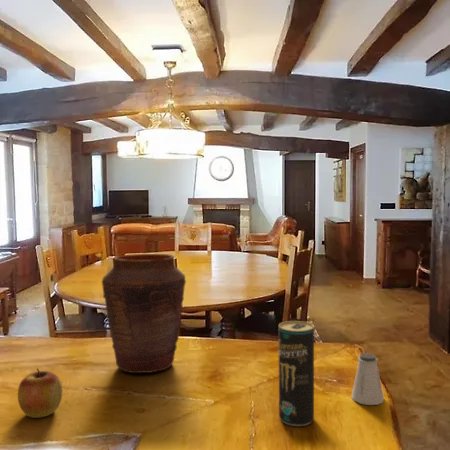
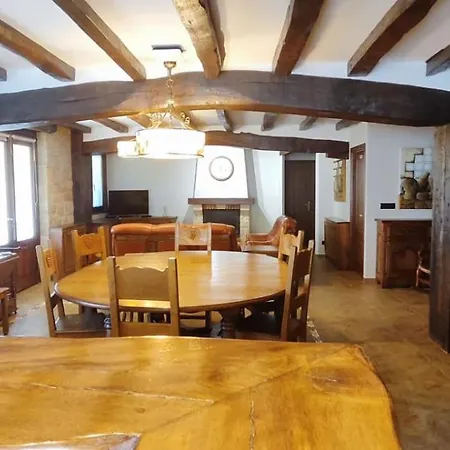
- apple (40, 390)
- vase (145, 310)
- beverage can (296, 372)
- saltshaker (367, 377)
